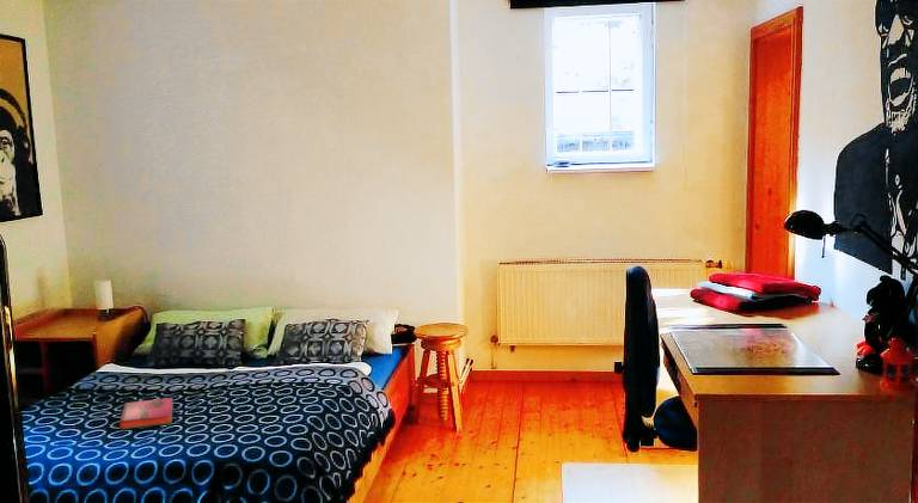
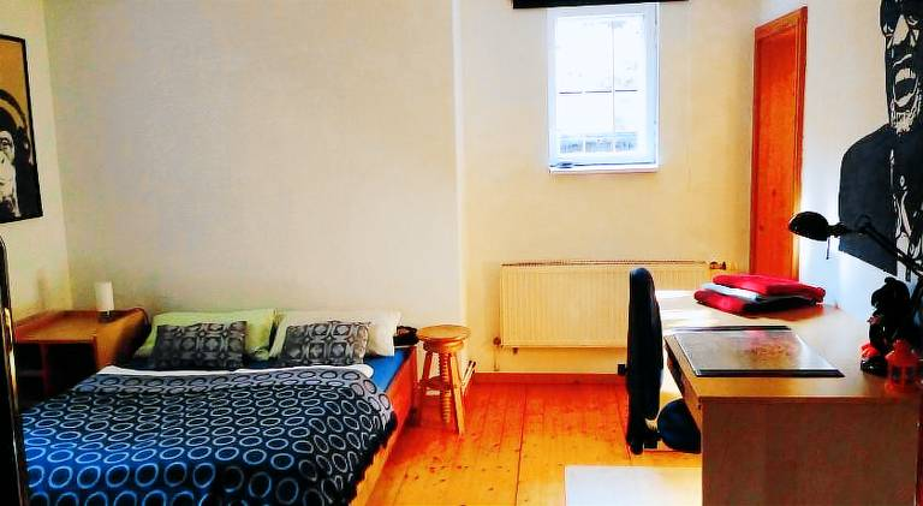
- hardback book (147, 412)
